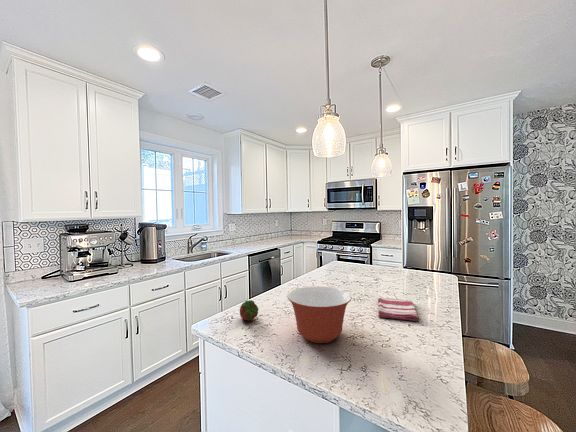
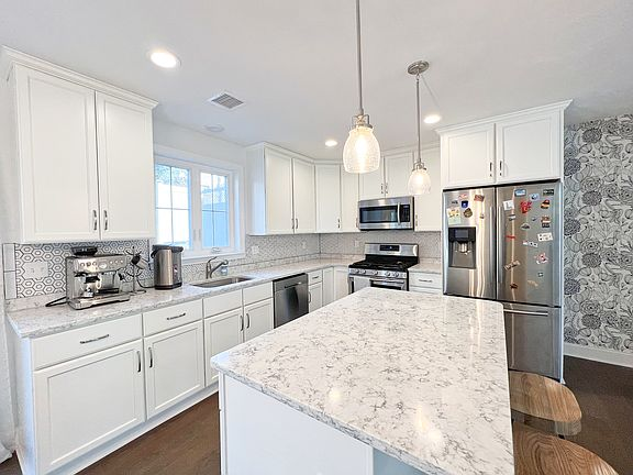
- dish towel (396, 307)
- mixing bowl (319, 315)
- fruit (249, 310)
